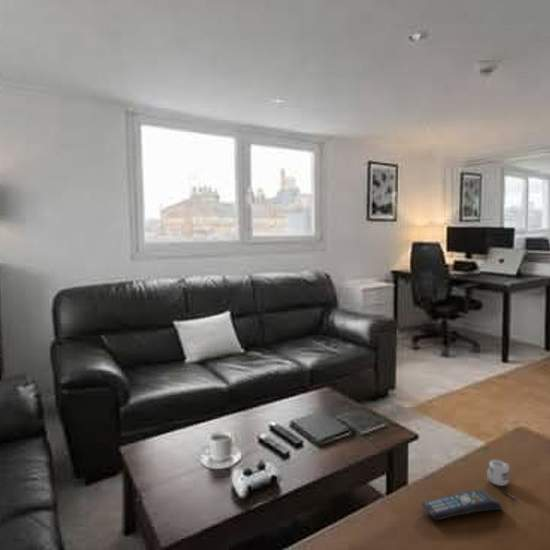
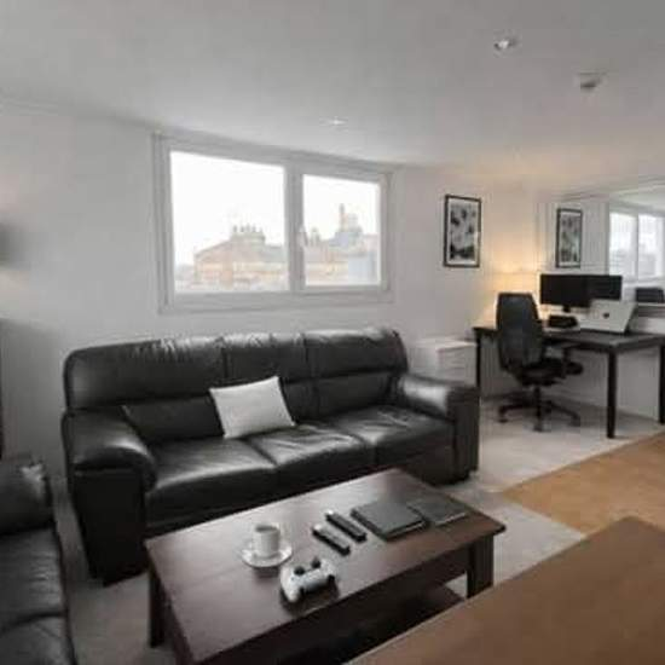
- mug (507, 477)
- remote control (461, 504)
